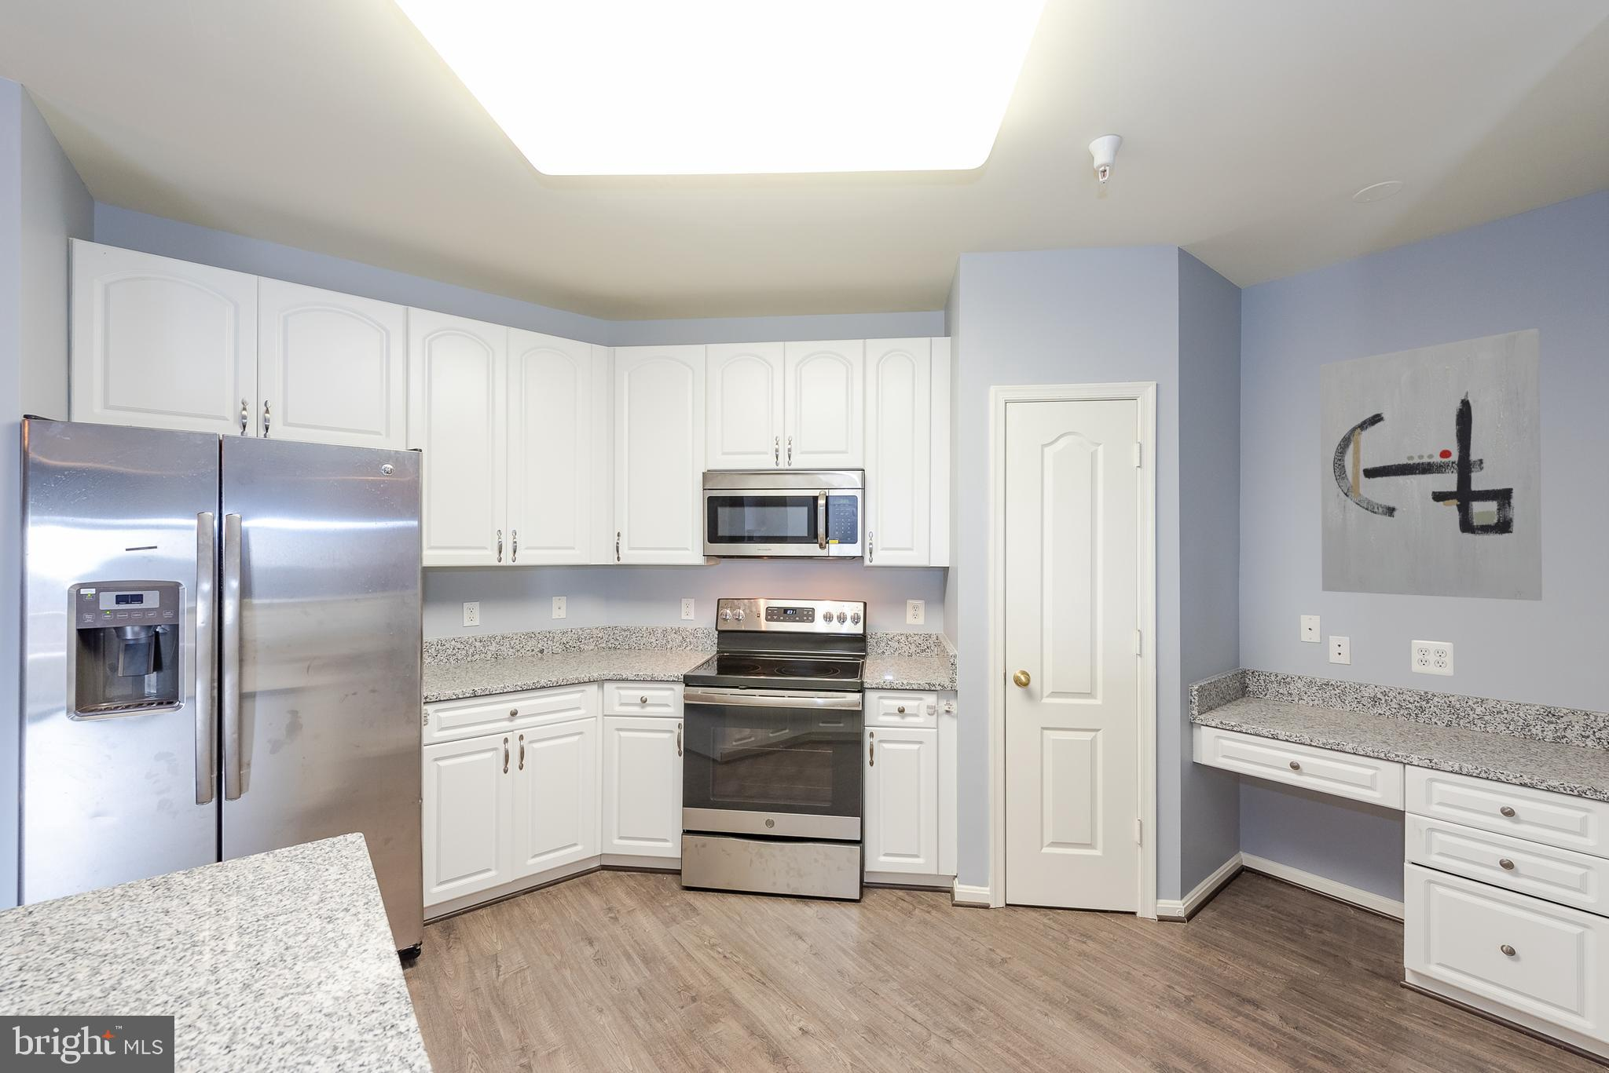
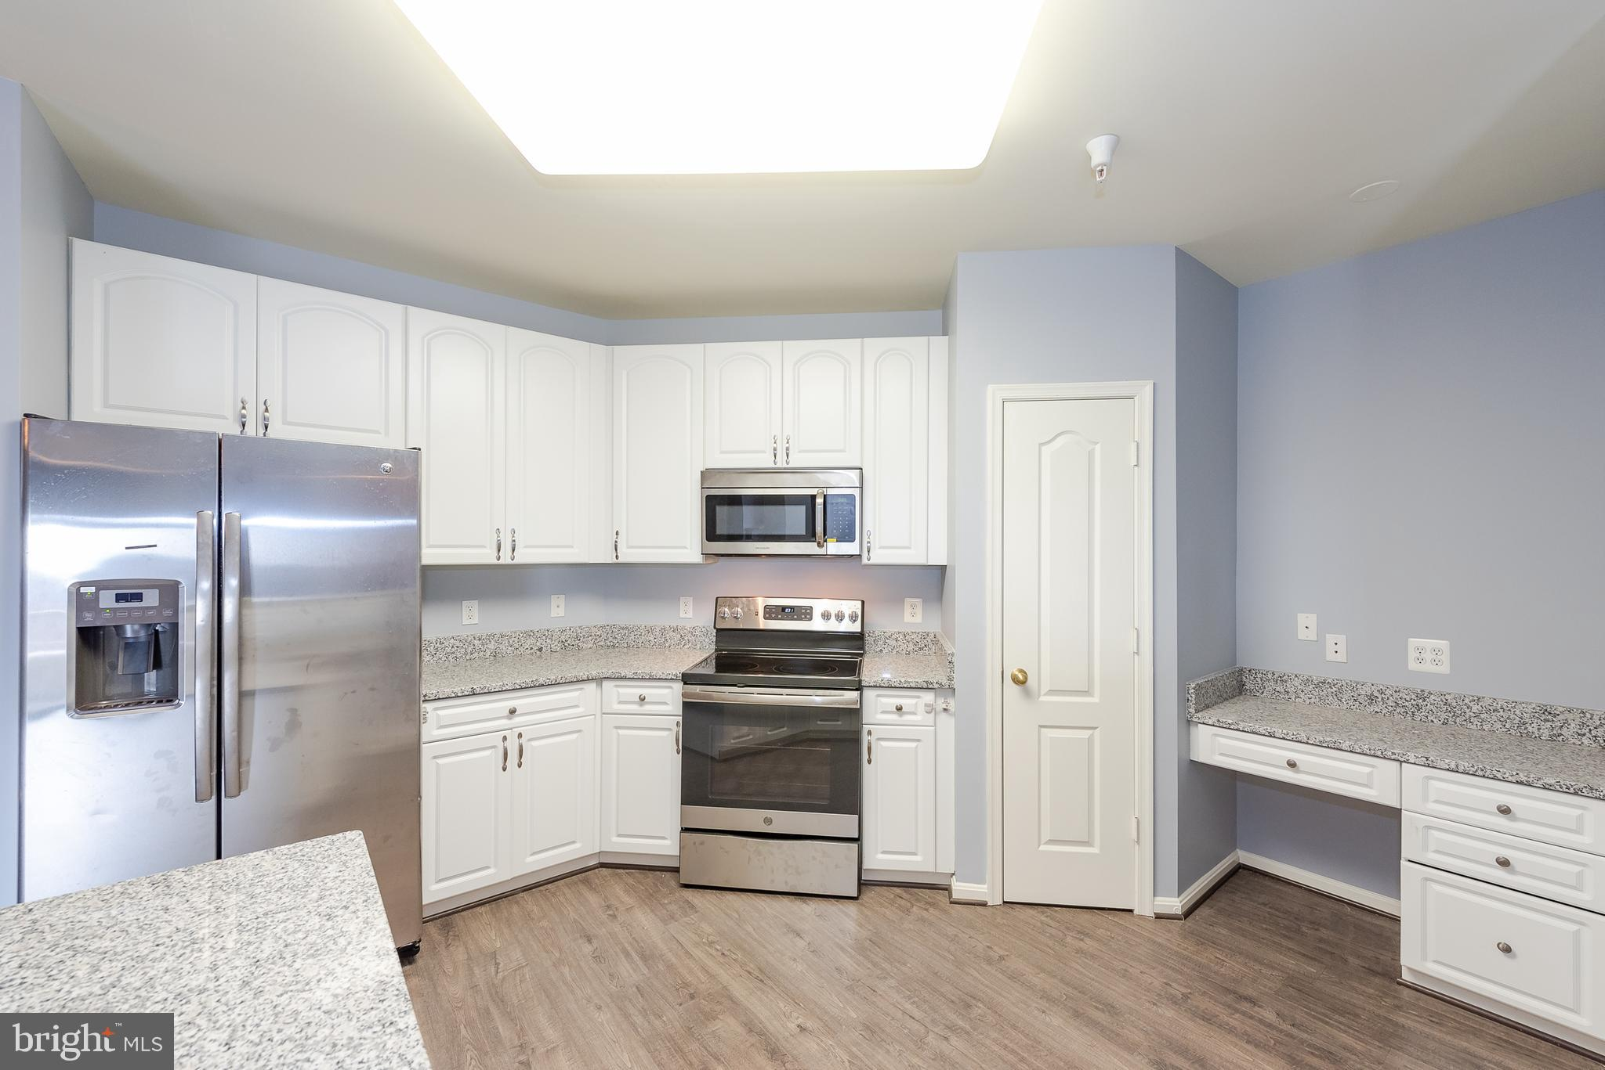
- wall art (1421, 472)
